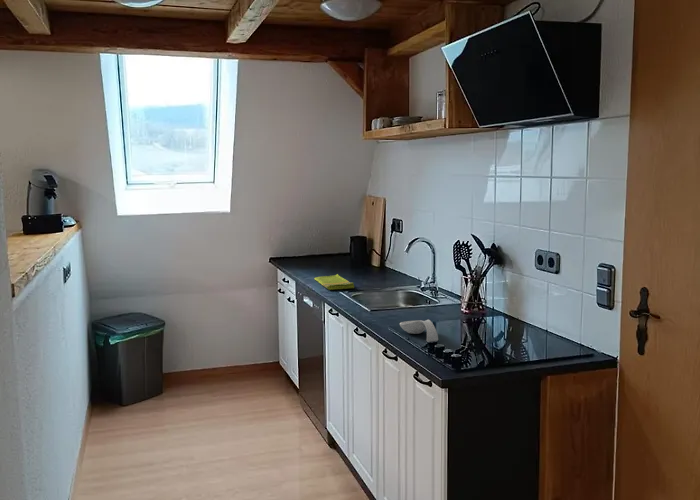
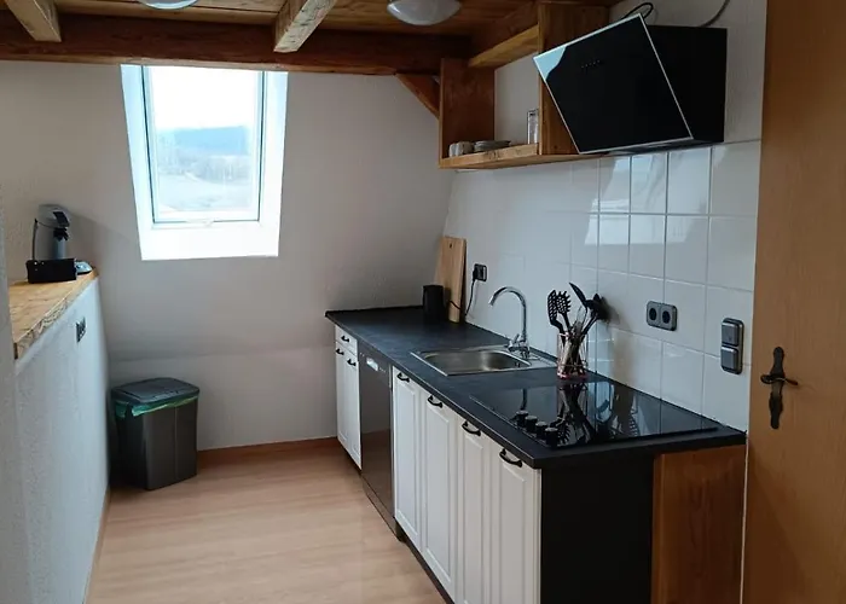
- spoon rest (420, 326)
- dish towel (333, 281)
